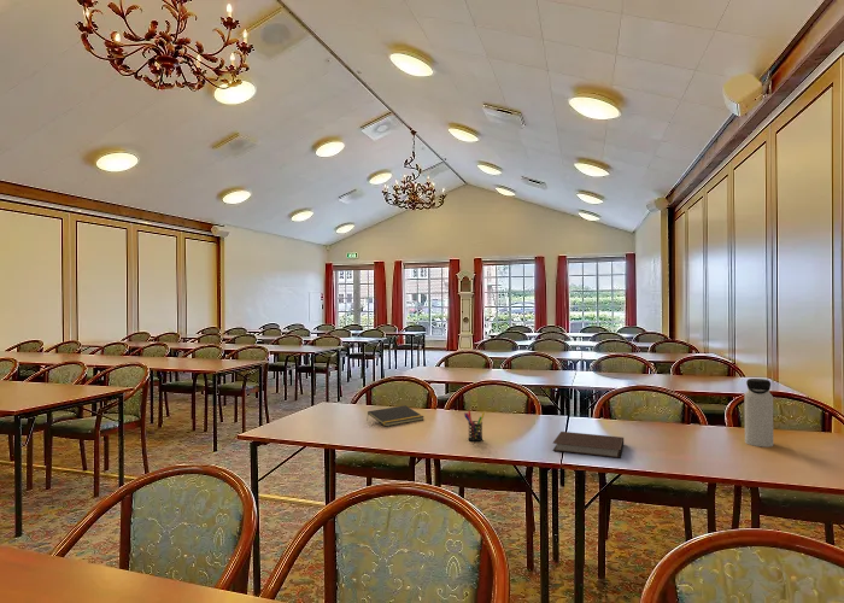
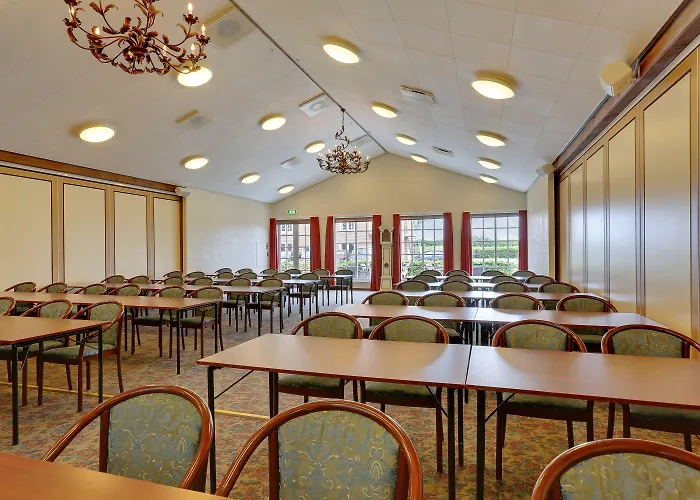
- water bottle (758, 411)
- notepad (395, 415)
- pen holder (475, 425)
- notebook (588, 443)
